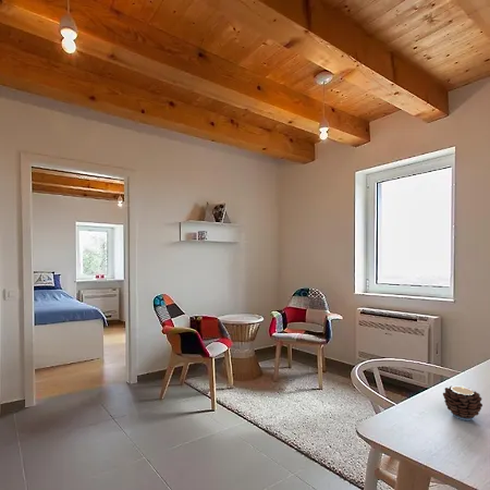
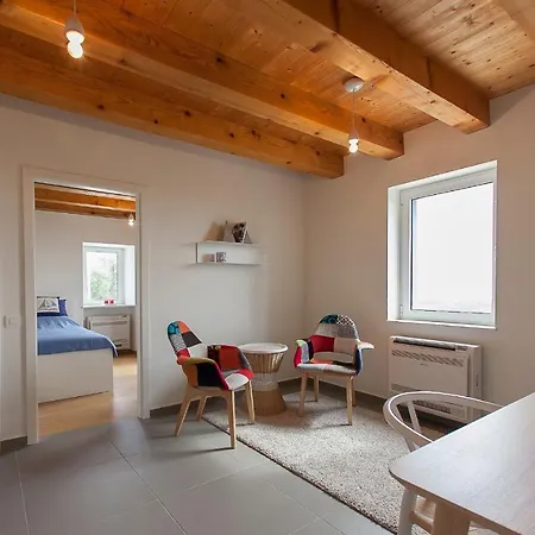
- candle (462, 400)
